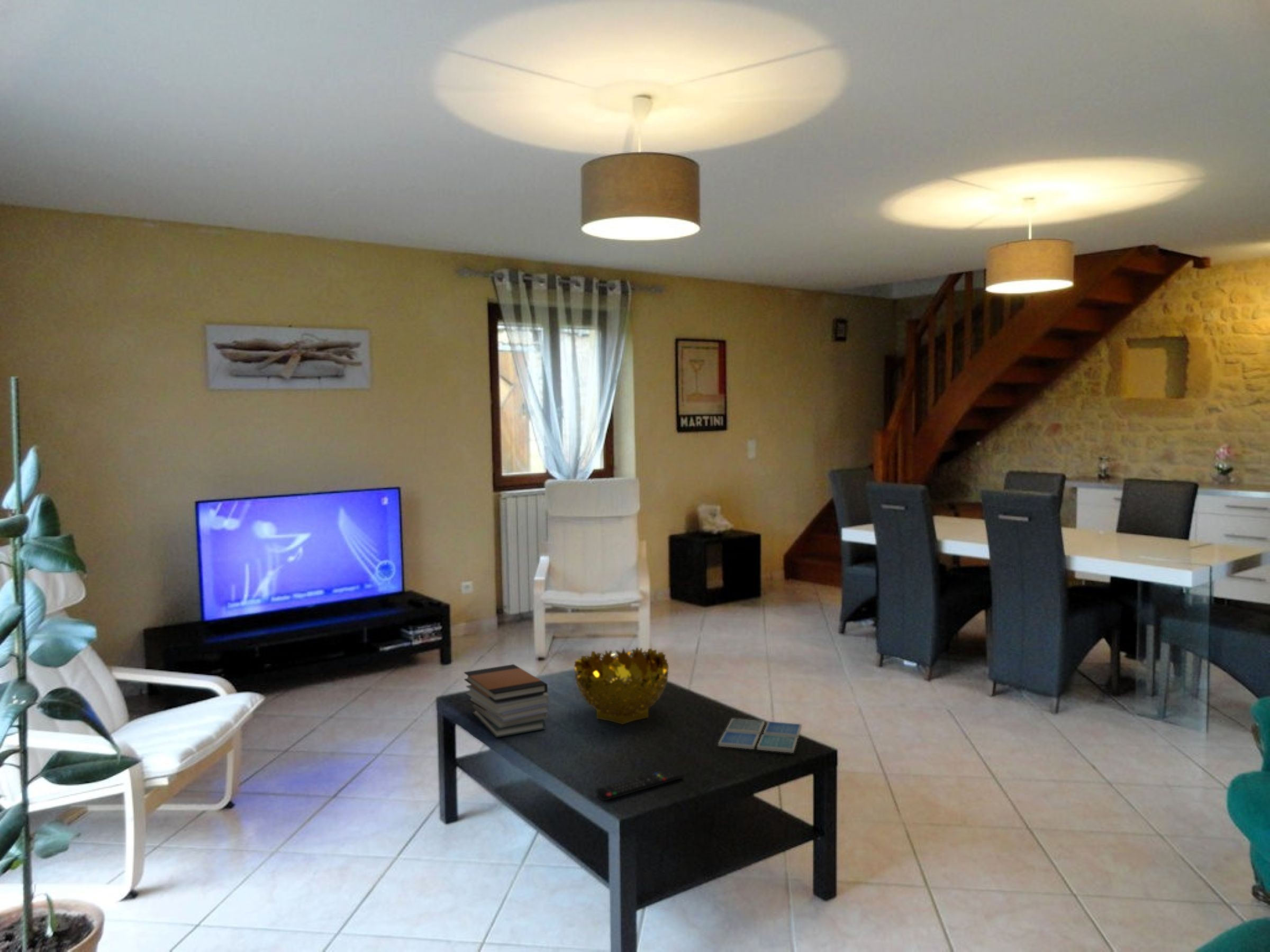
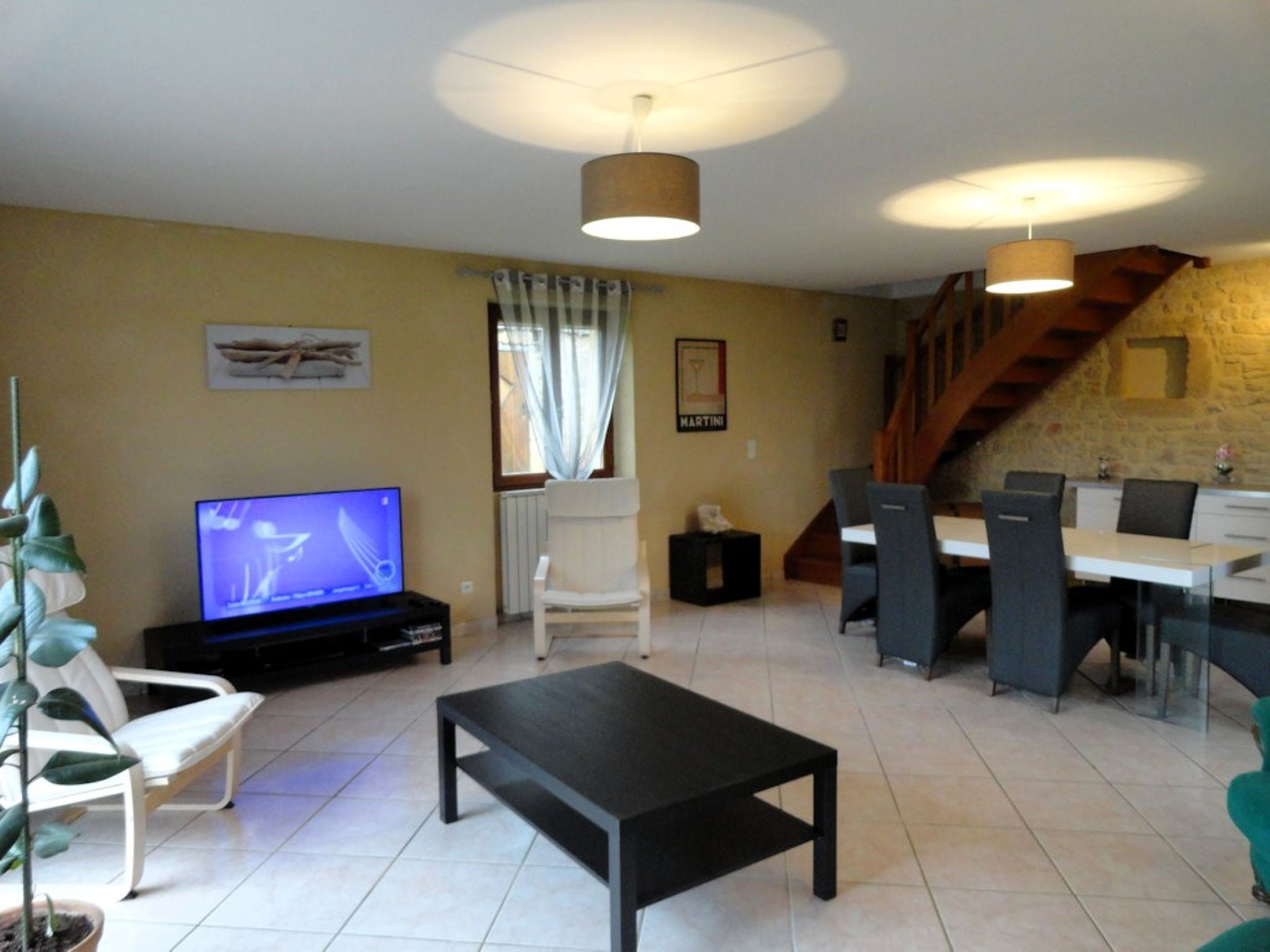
- book stack (506, 699)
- decorative bowl (622, 686)
- remote control (640, 784)
- drink coaster (762, 735)
